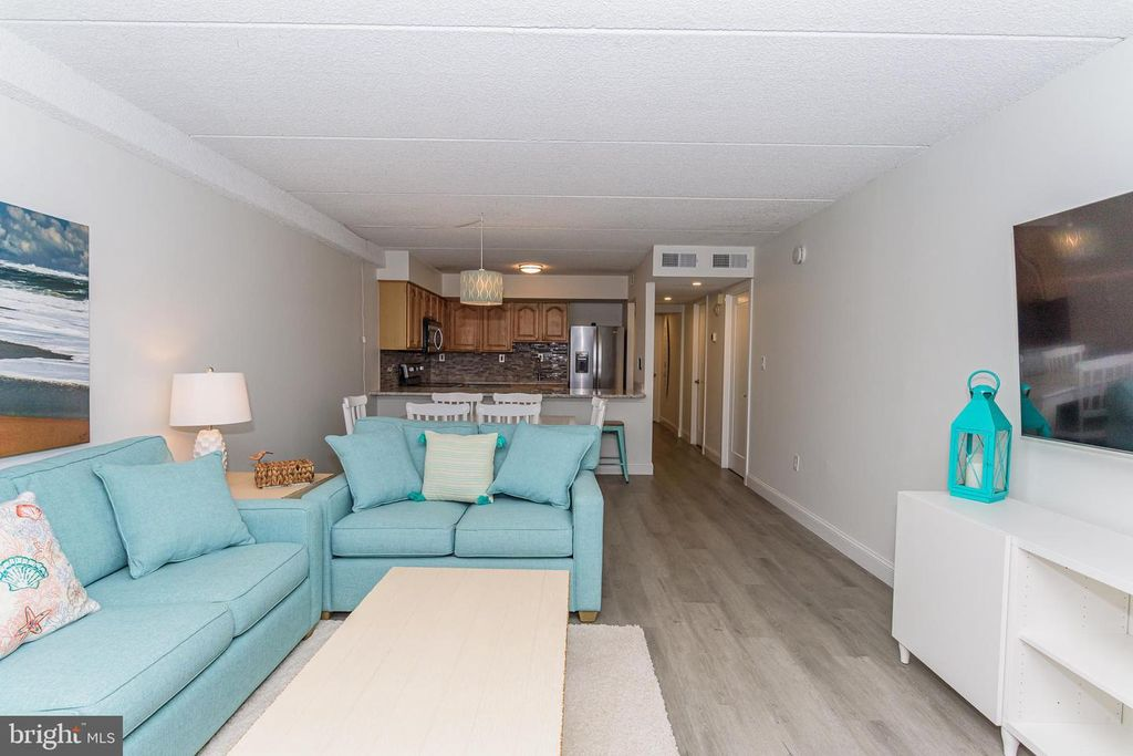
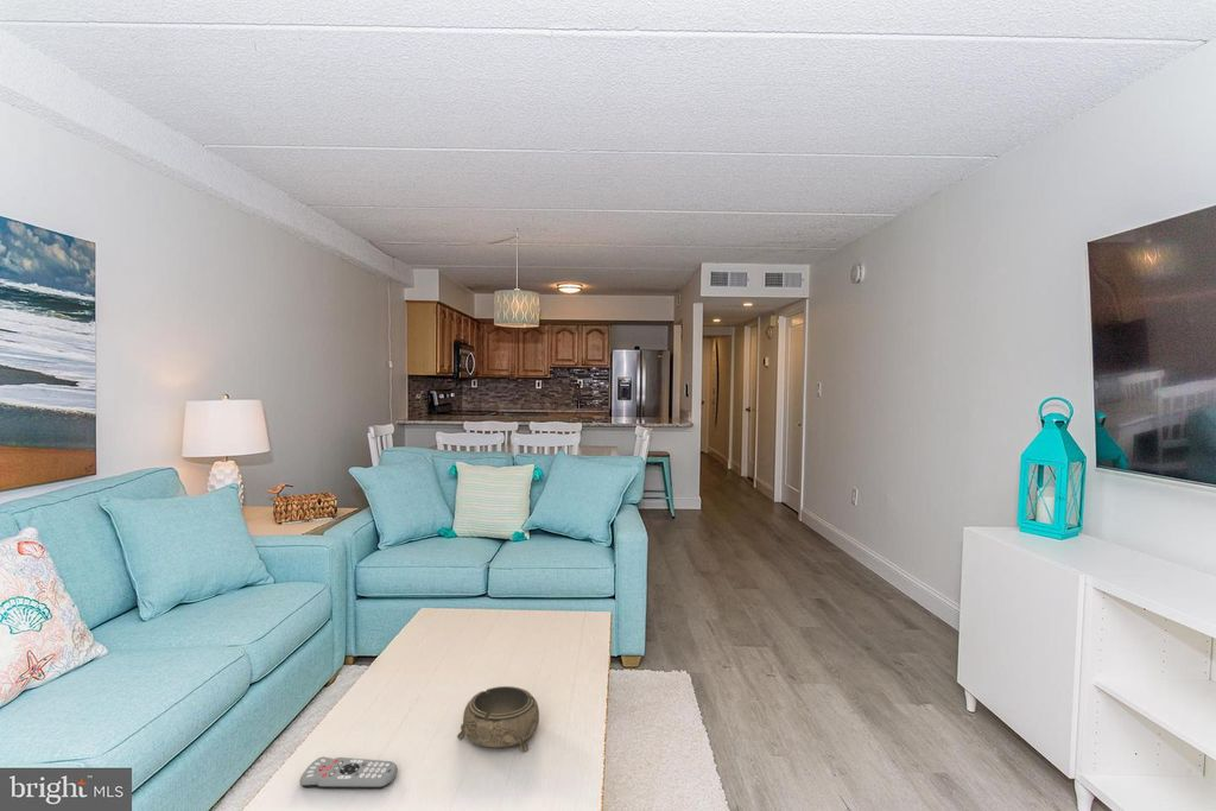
+ remote control (350, 773)
+ decorative bowl (502, 717)
